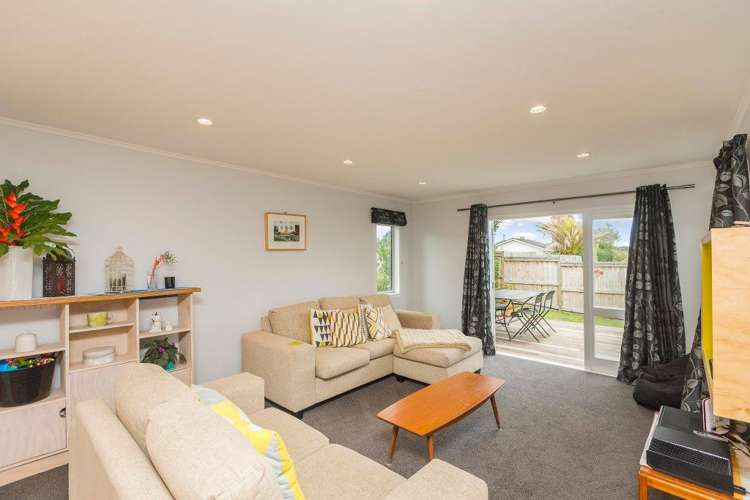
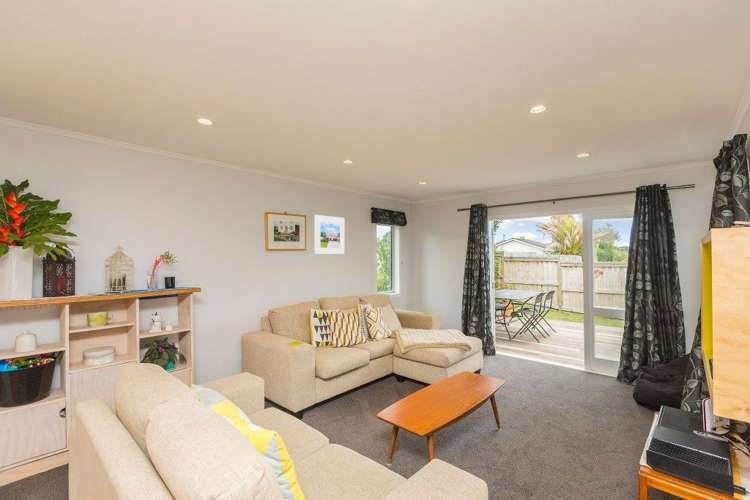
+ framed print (330, 235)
